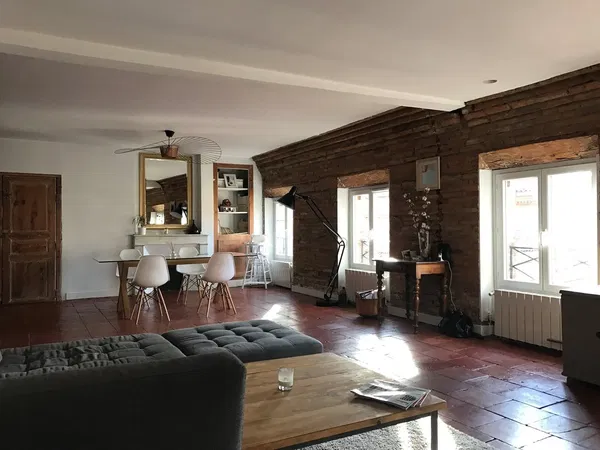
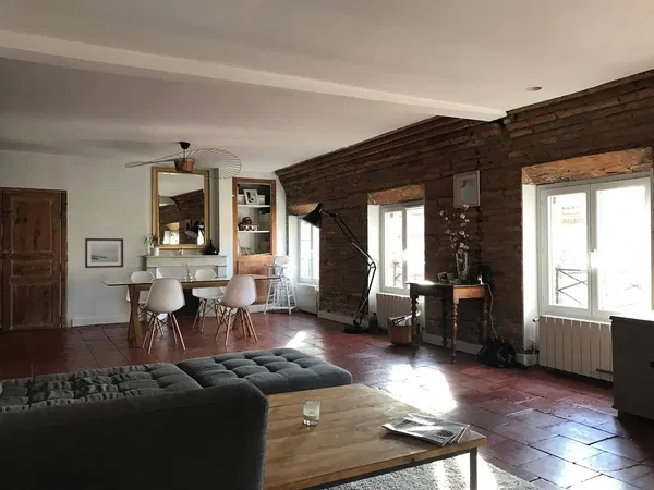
+ wall art (104, 253)
